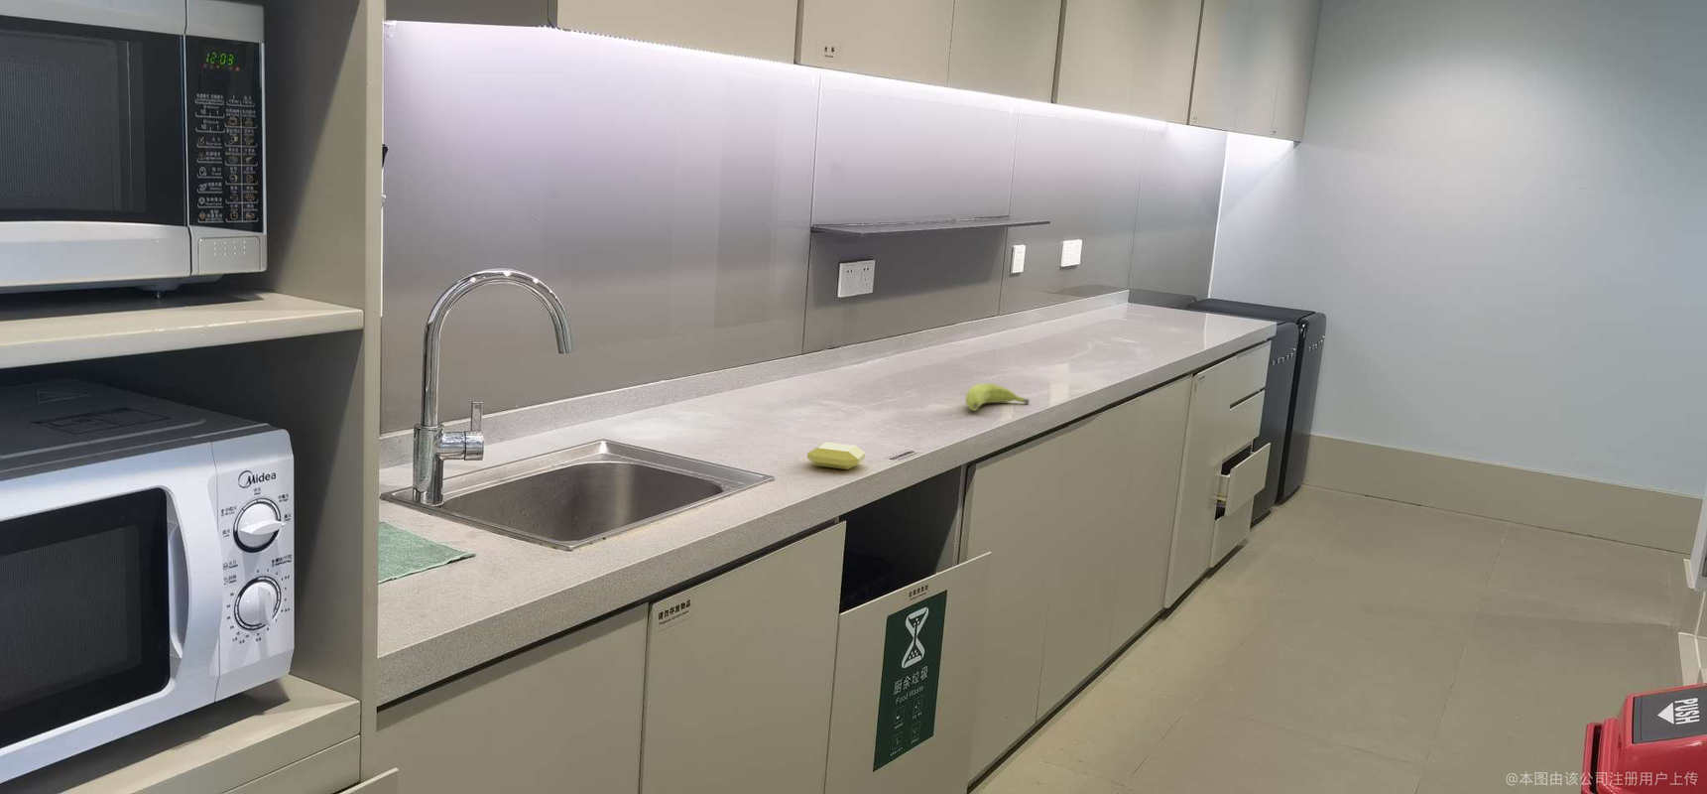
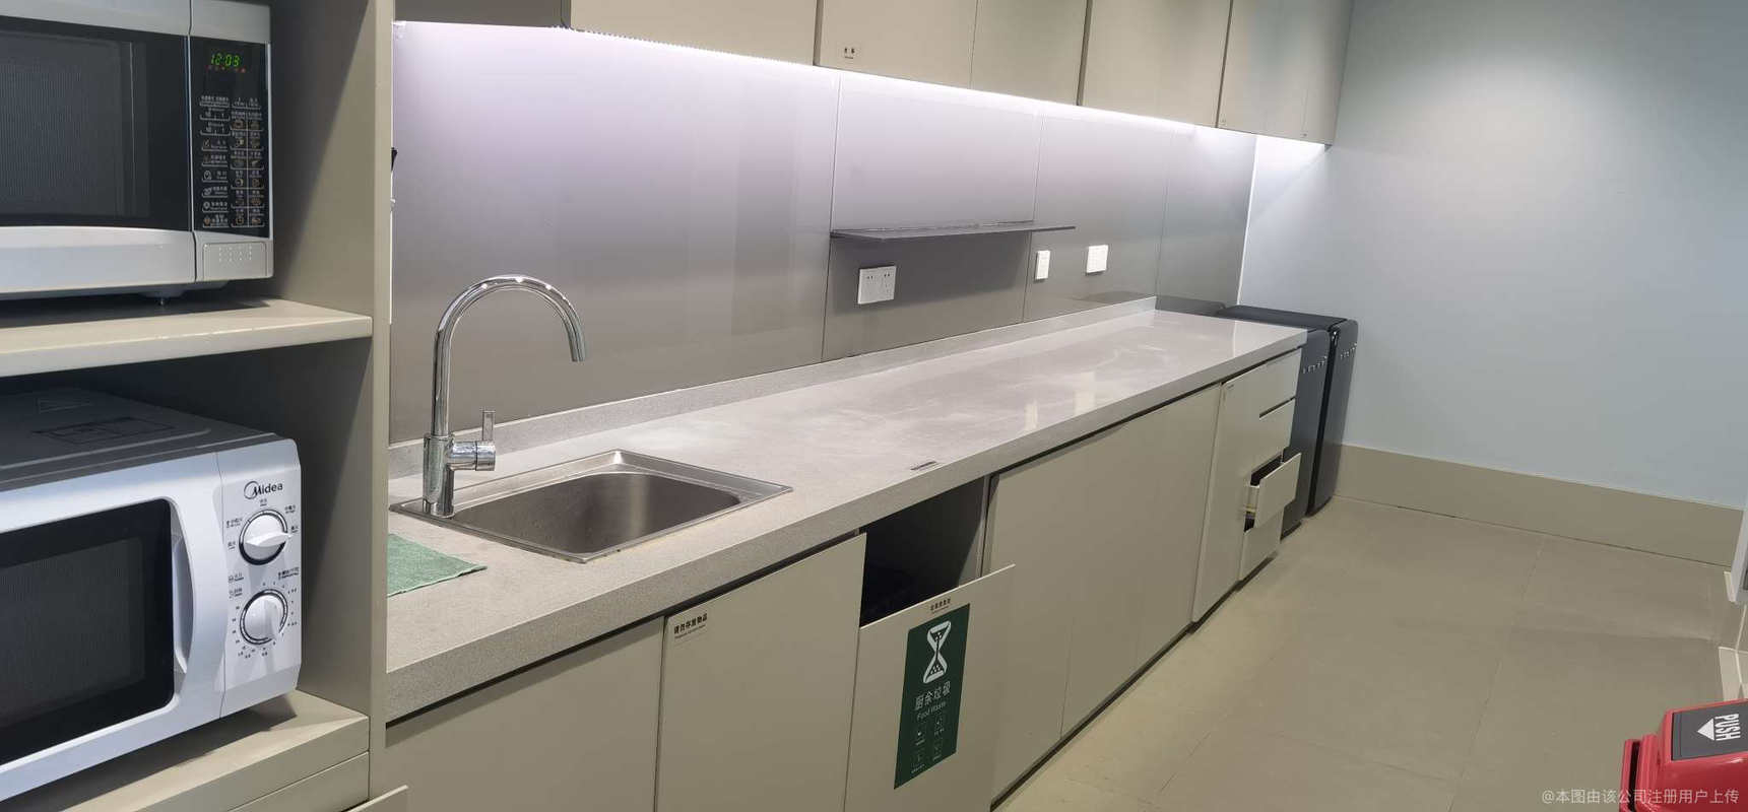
- soap bar (836, 454)
- fruit (995, 396)
